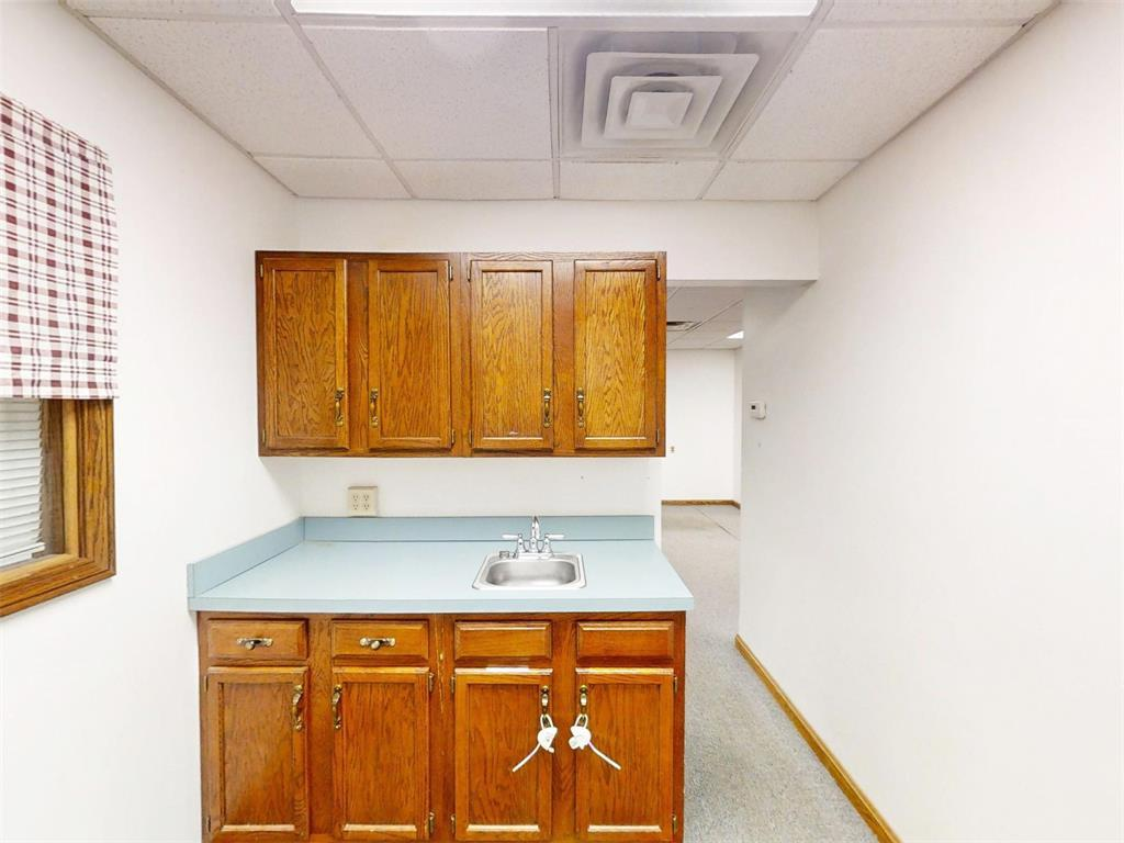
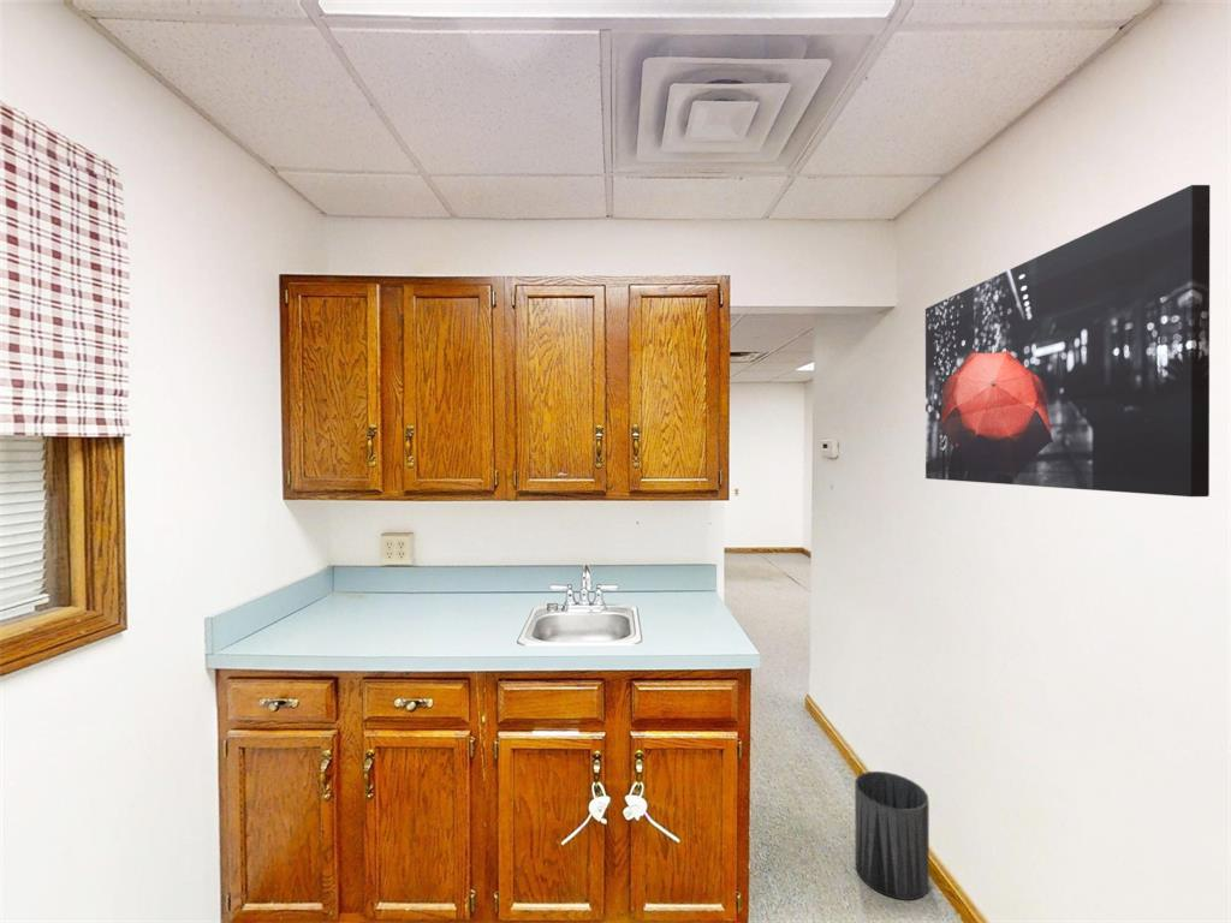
+ wall art (1025, 375)
+ trash can (891, 832)
